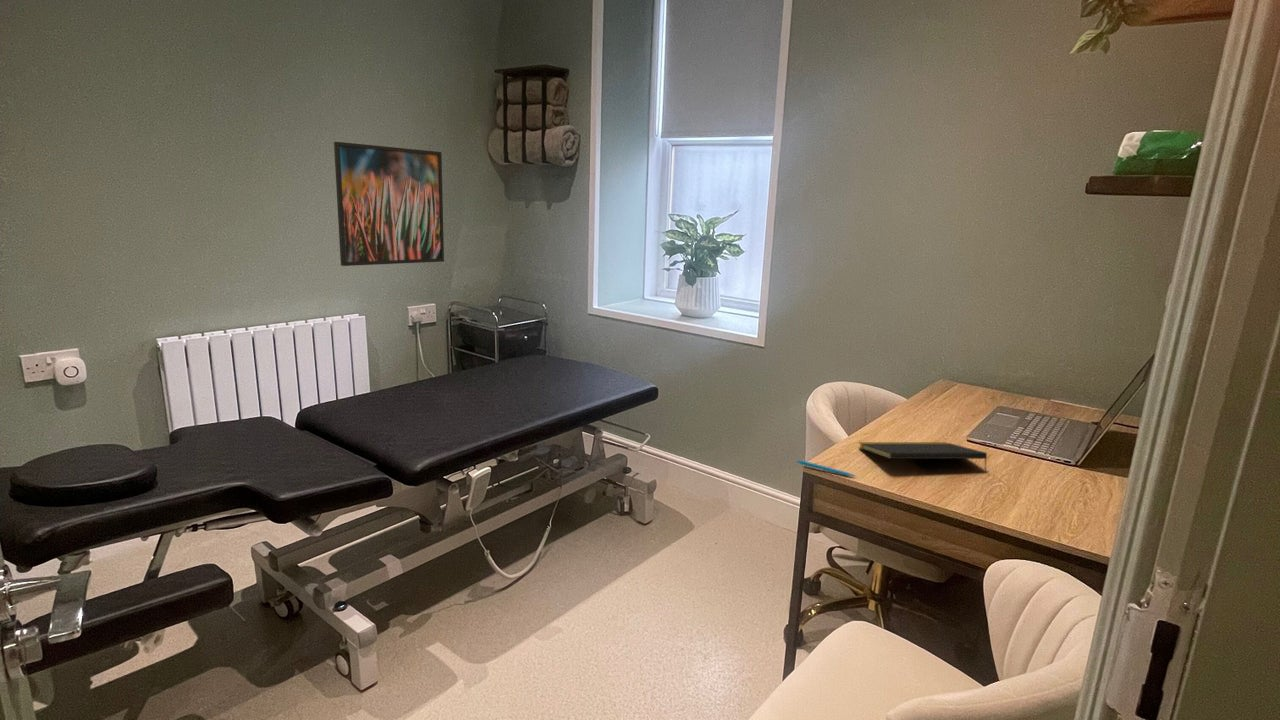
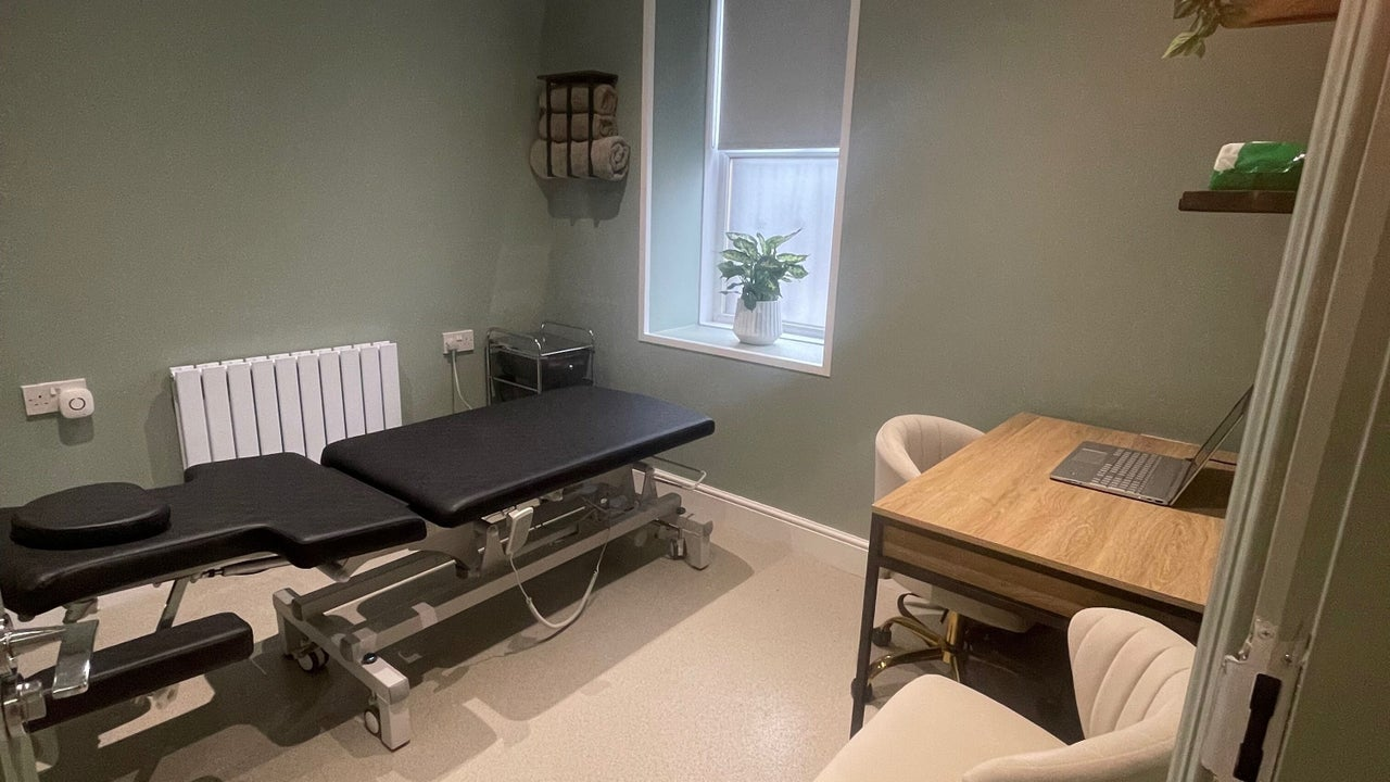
- notepad (919, 450)
- pen (825, 468)
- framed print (393, 206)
